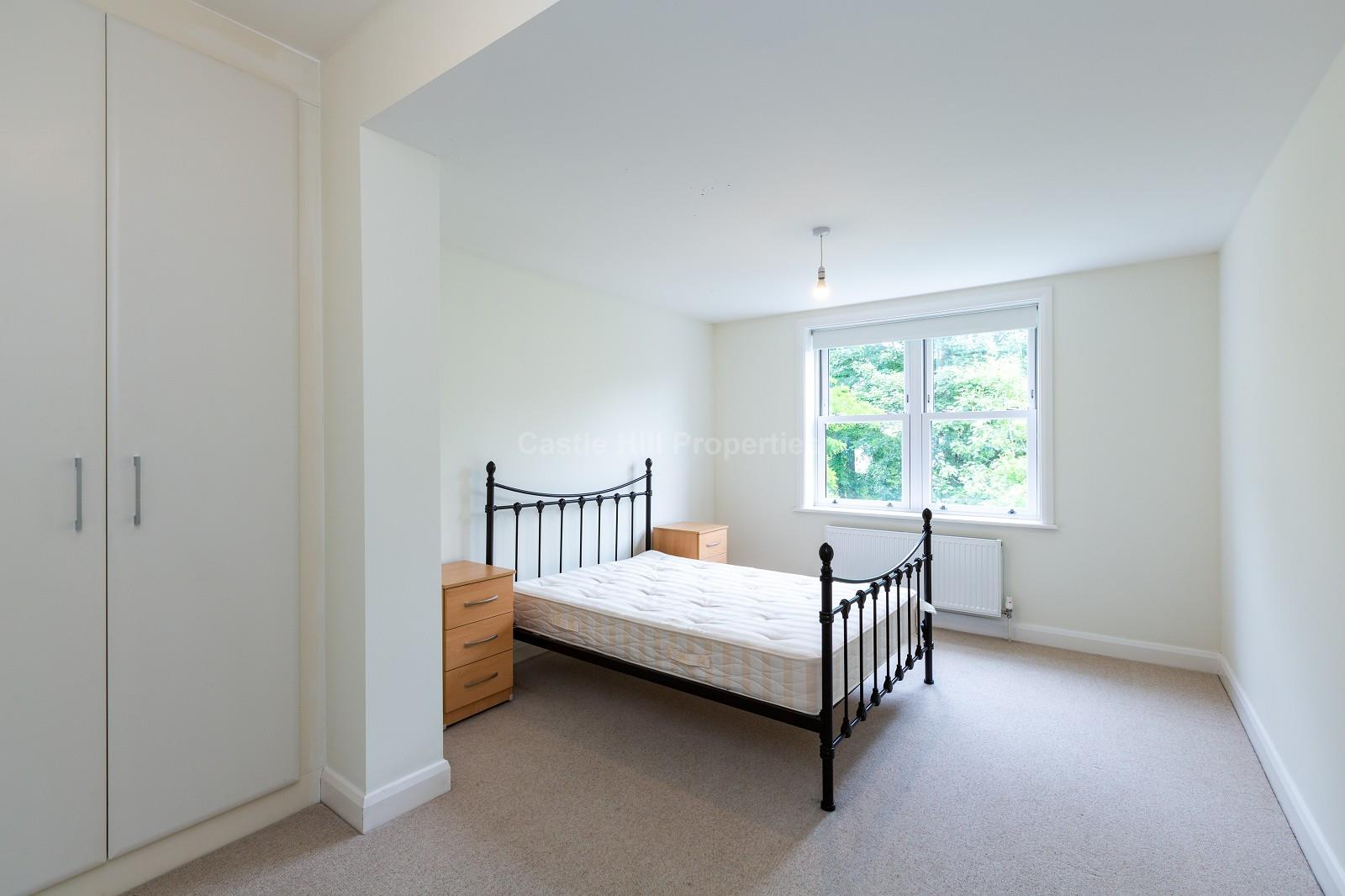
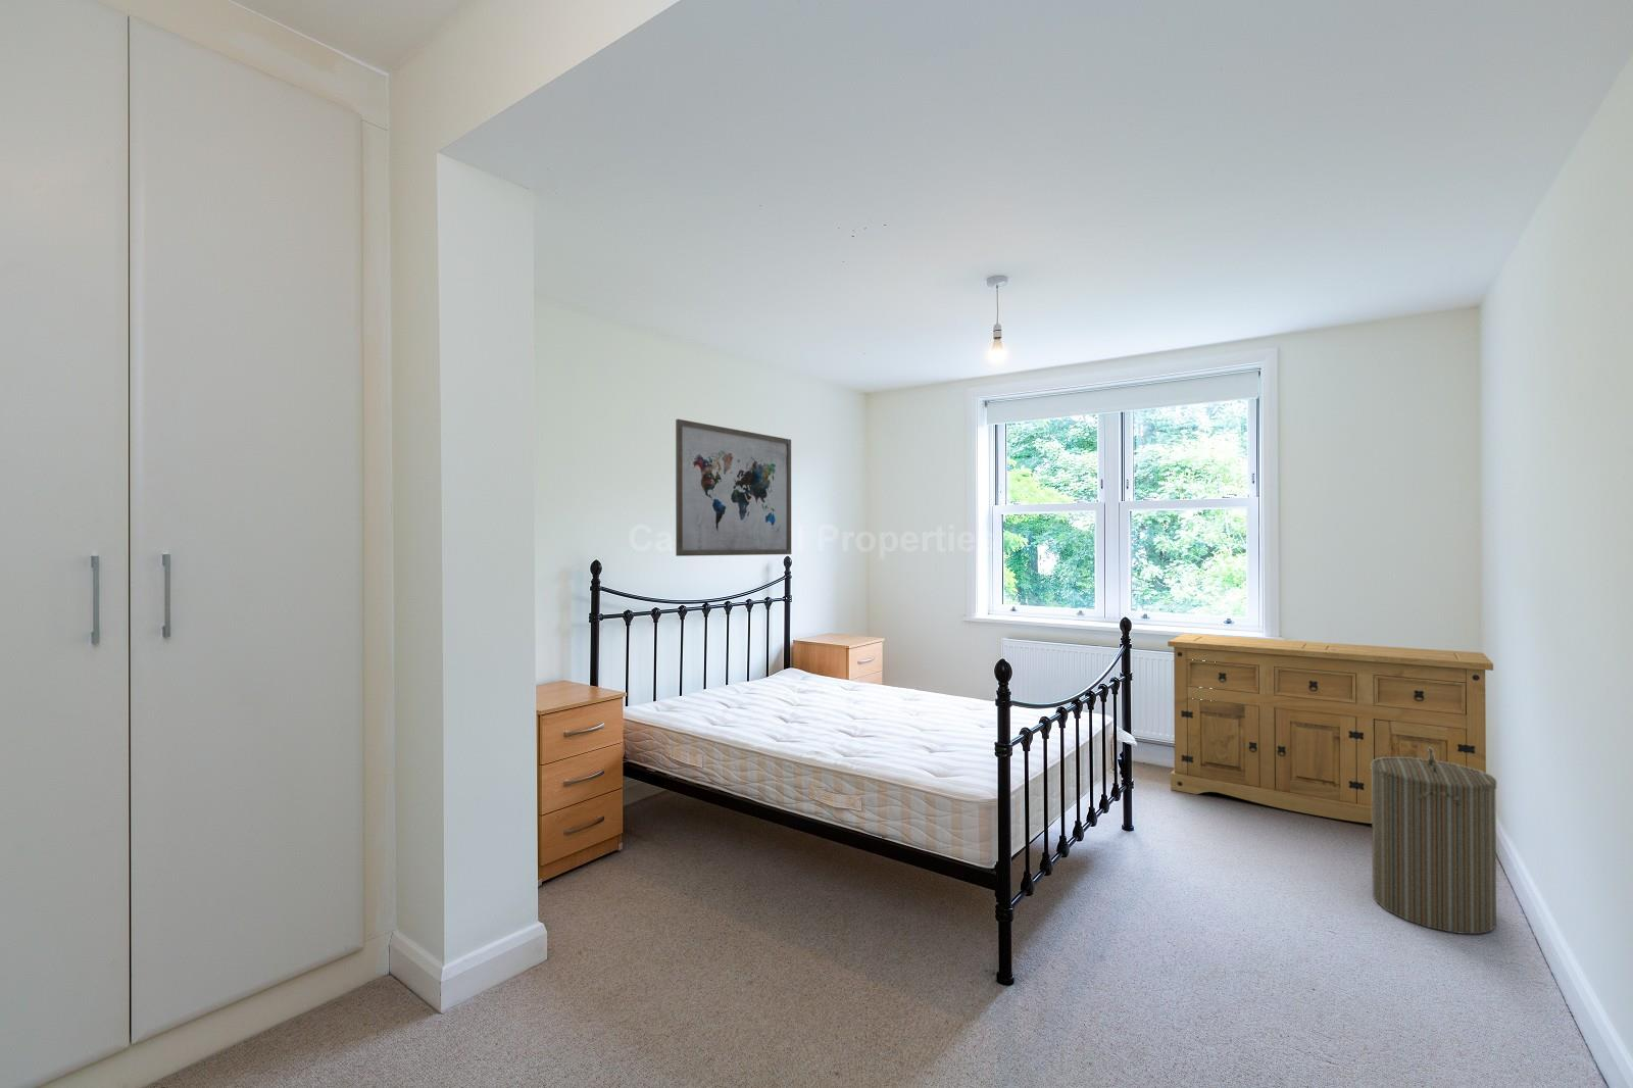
+ cabinet (1316, 725)
+ laundry hamper (1431, 829)
+ wall art (738, 492)
